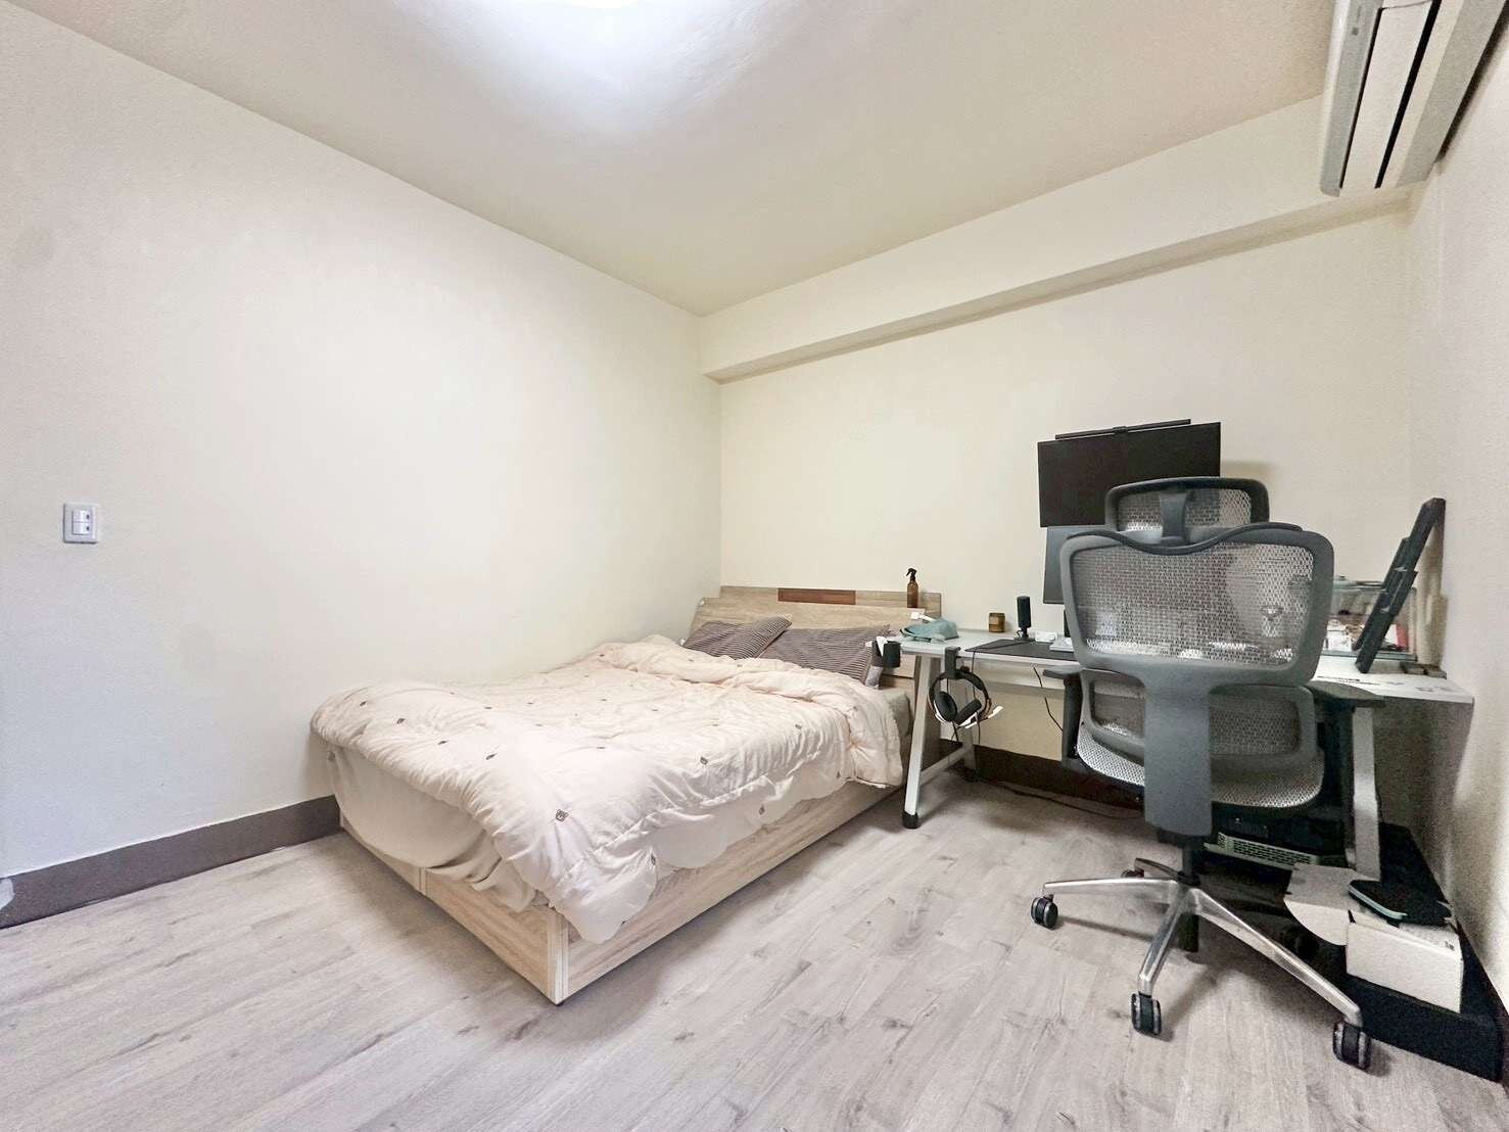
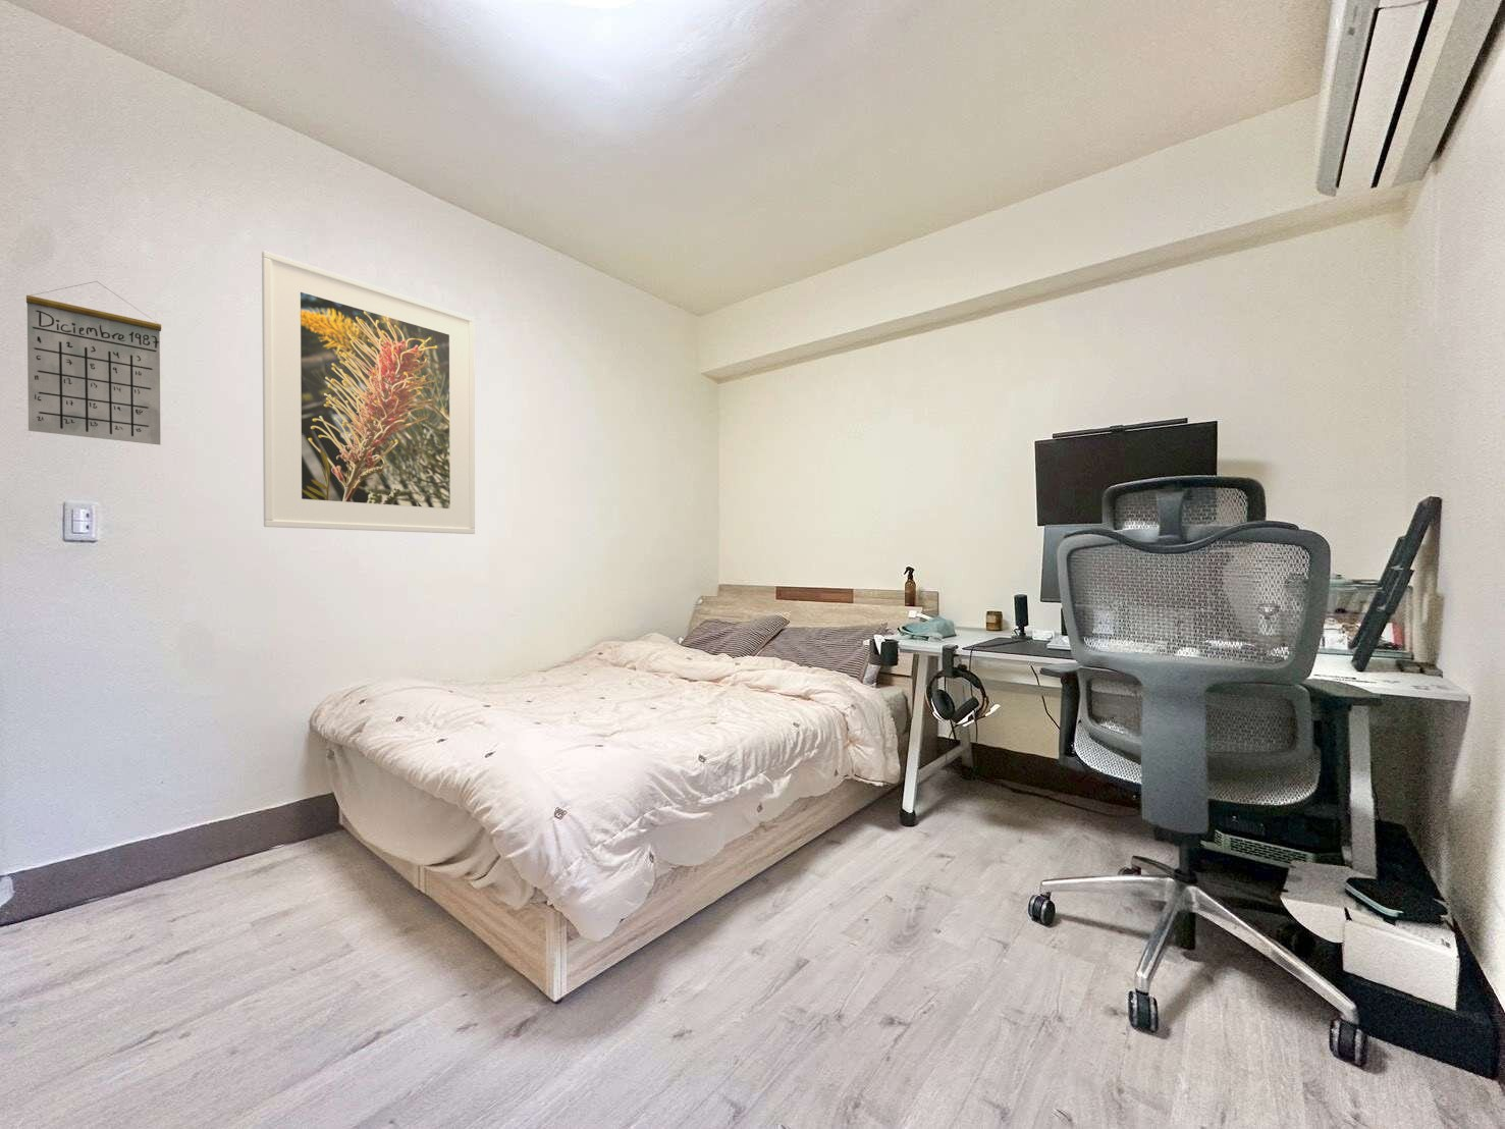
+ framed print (381, 409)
+ calendar (97, 358)
